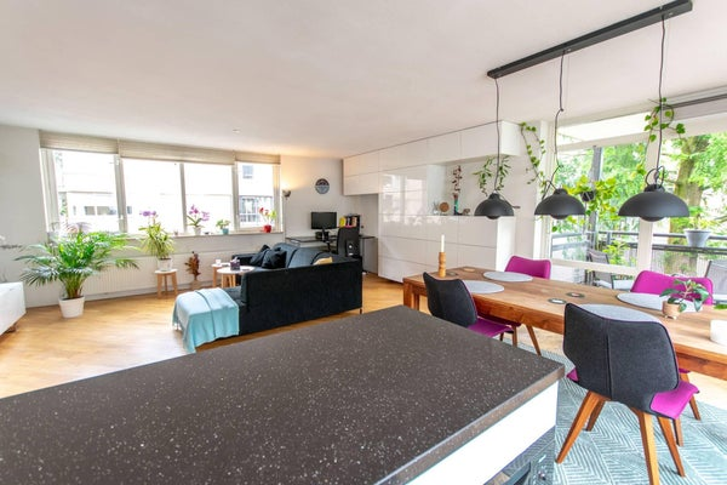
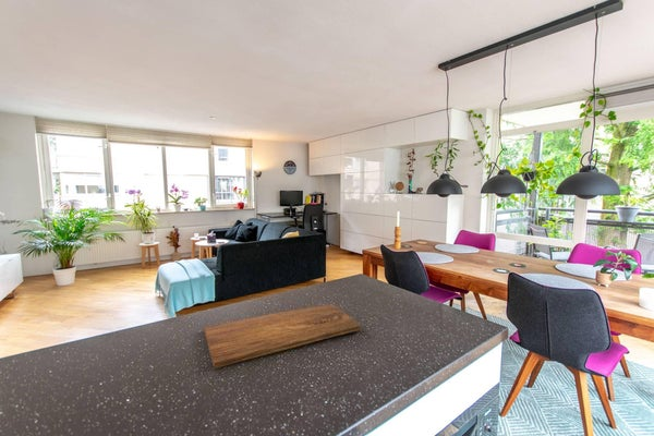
+ cutting board (283, 328)
